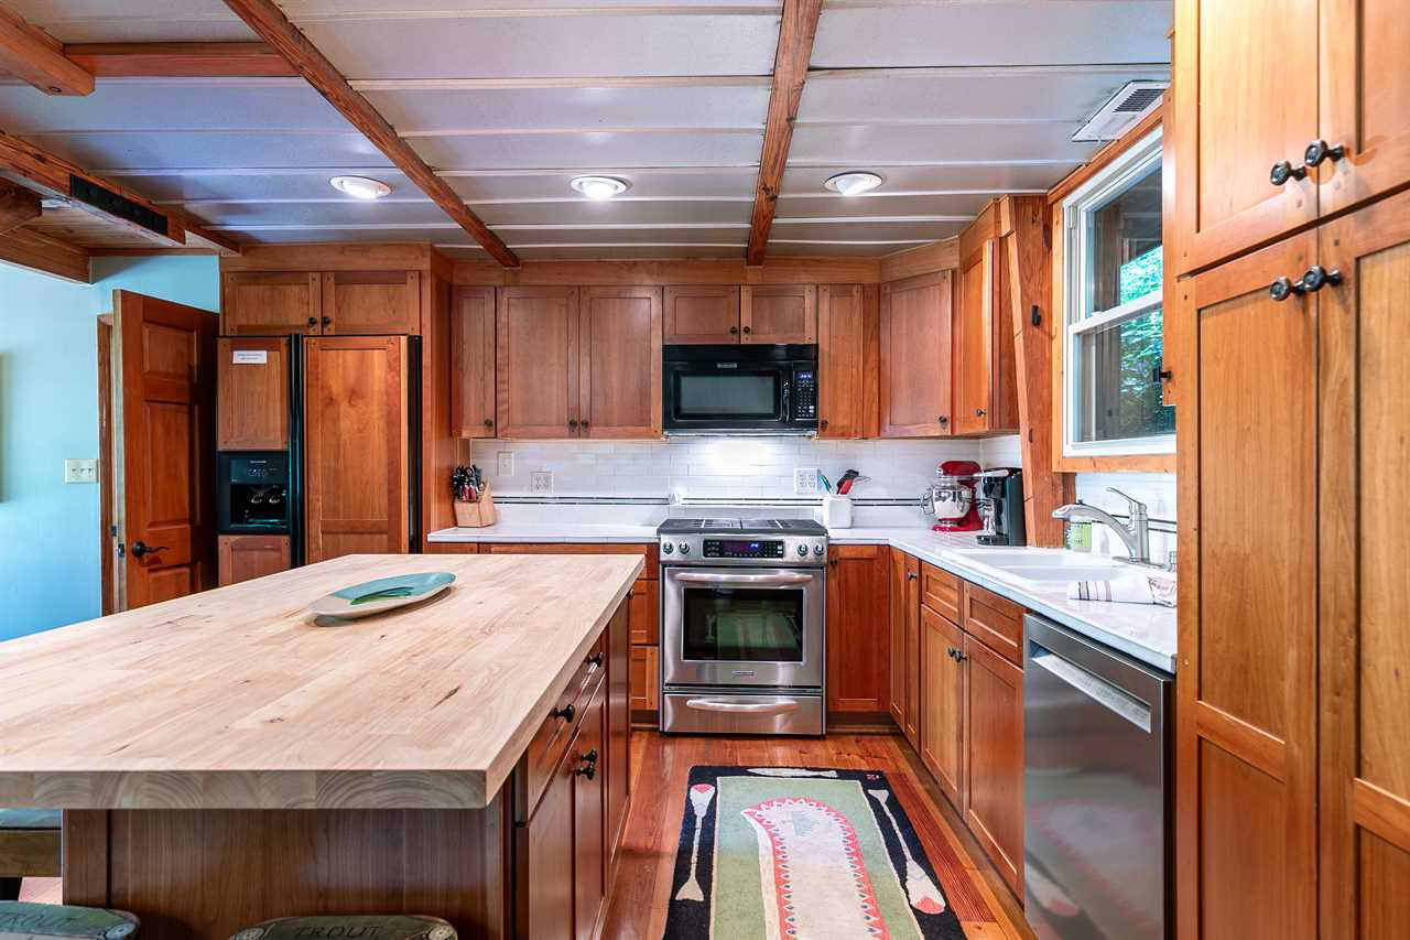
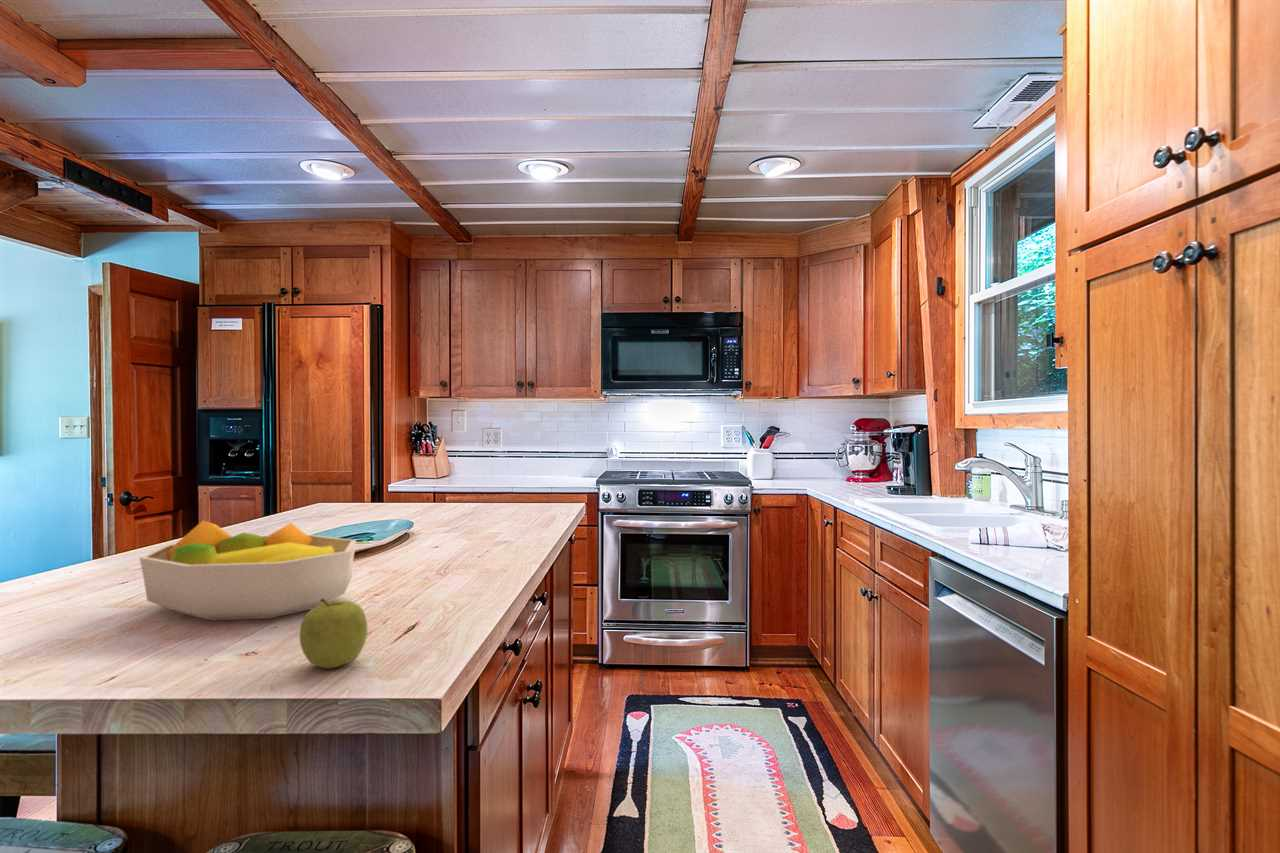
+ fruit (334, 630)
+ fruit bowl (255, 563)
